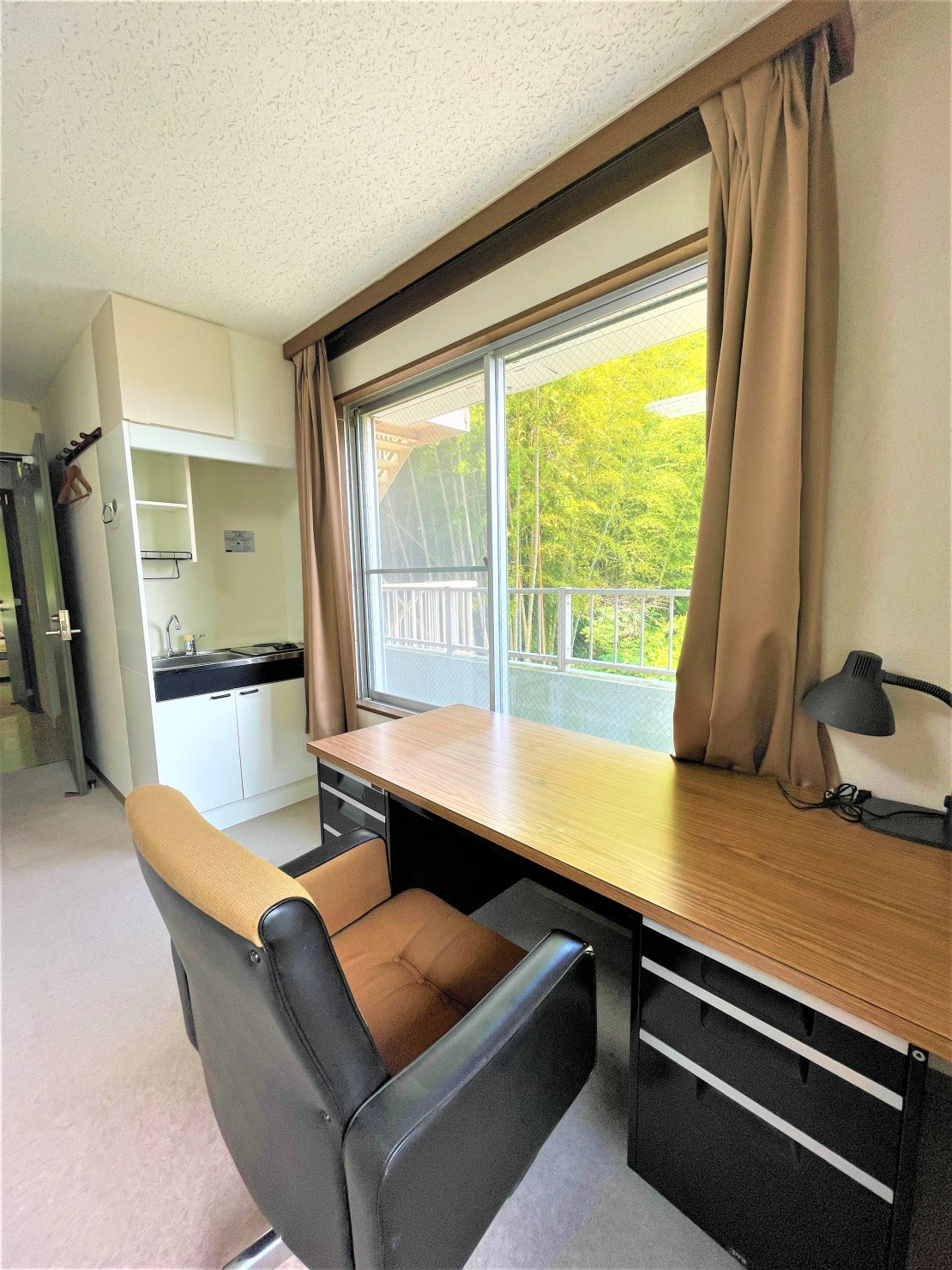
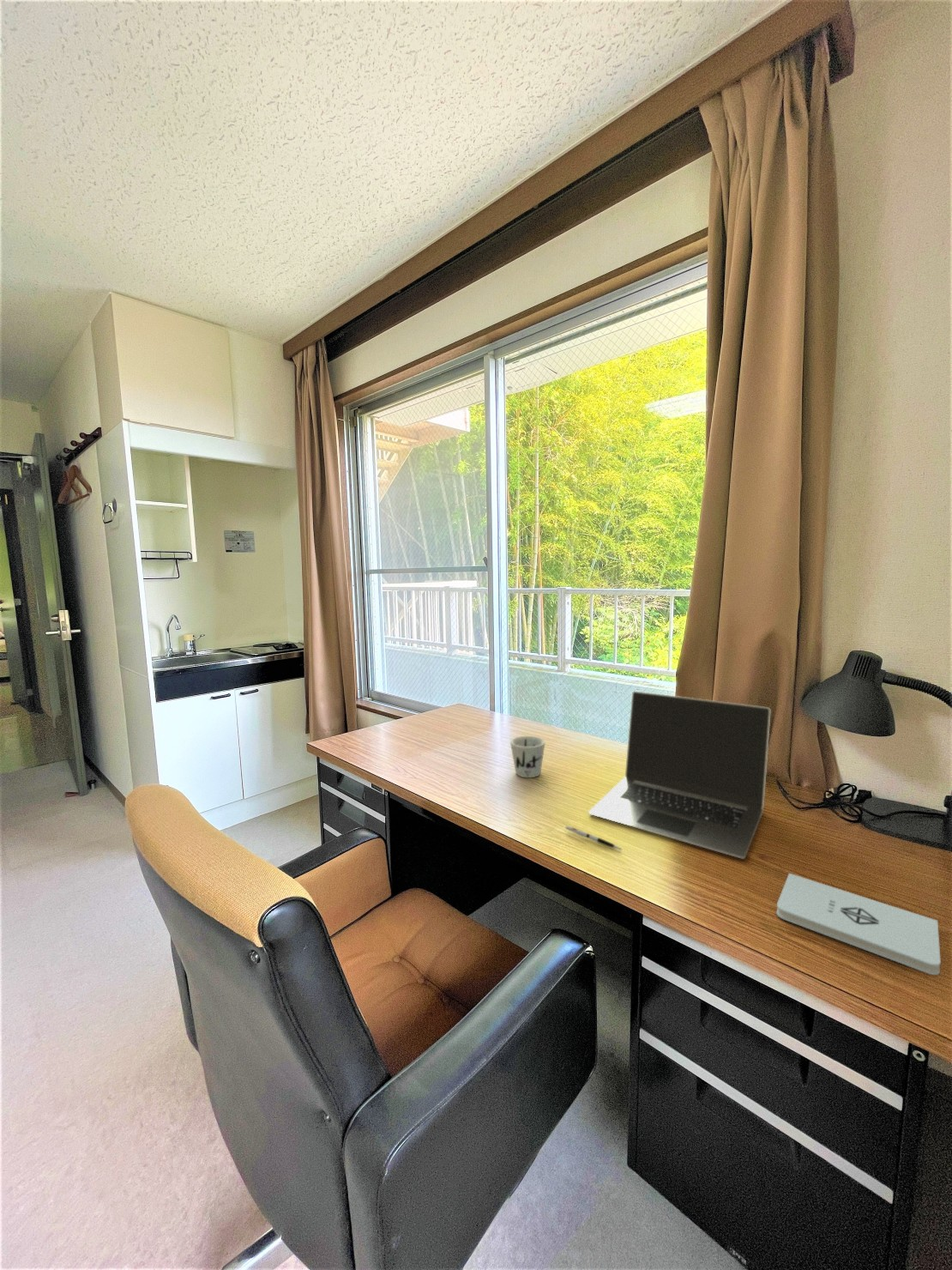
+ pen (593, 838)
+ laptop (678, 760)
+ notepad (853, 918)
+ mug (527, 754)
